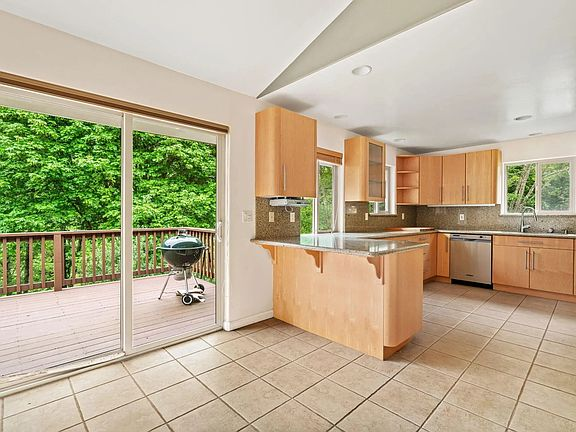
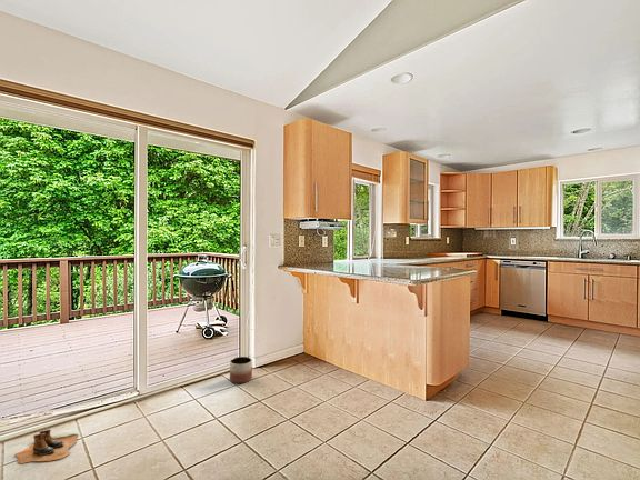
+ planter (240, 369)
+ boots (49, 440)
